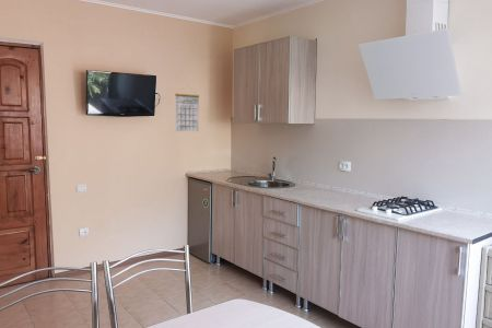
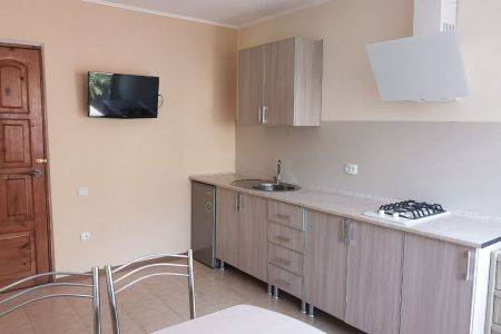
- calendar (187, 108)
